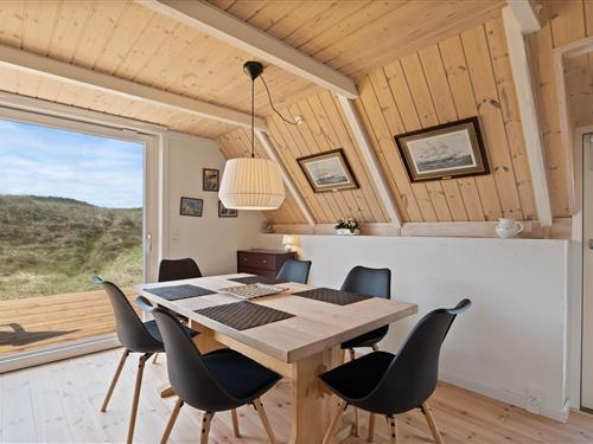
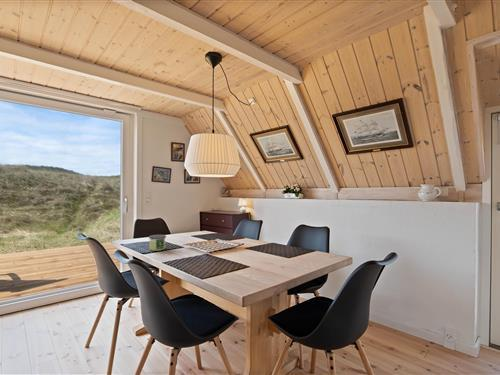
+ candle (157, 242)
